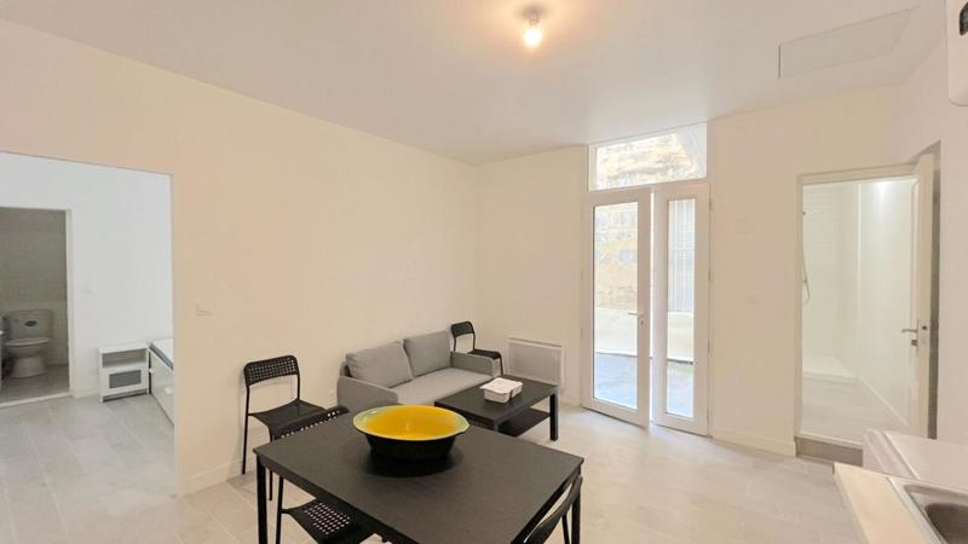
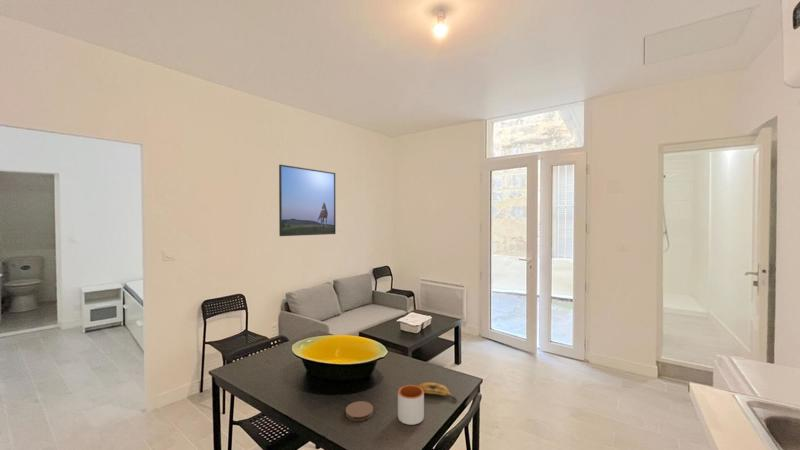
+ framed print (309, 202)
+ coaster (359, 410)
+ banana (434, 389)
+ mug (412, 402)
